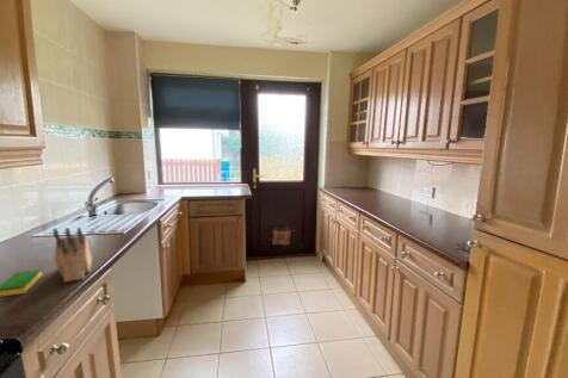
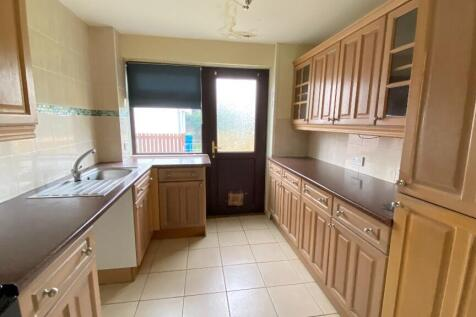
- knife block (73, 247)
- dish sponge (20, 281)
